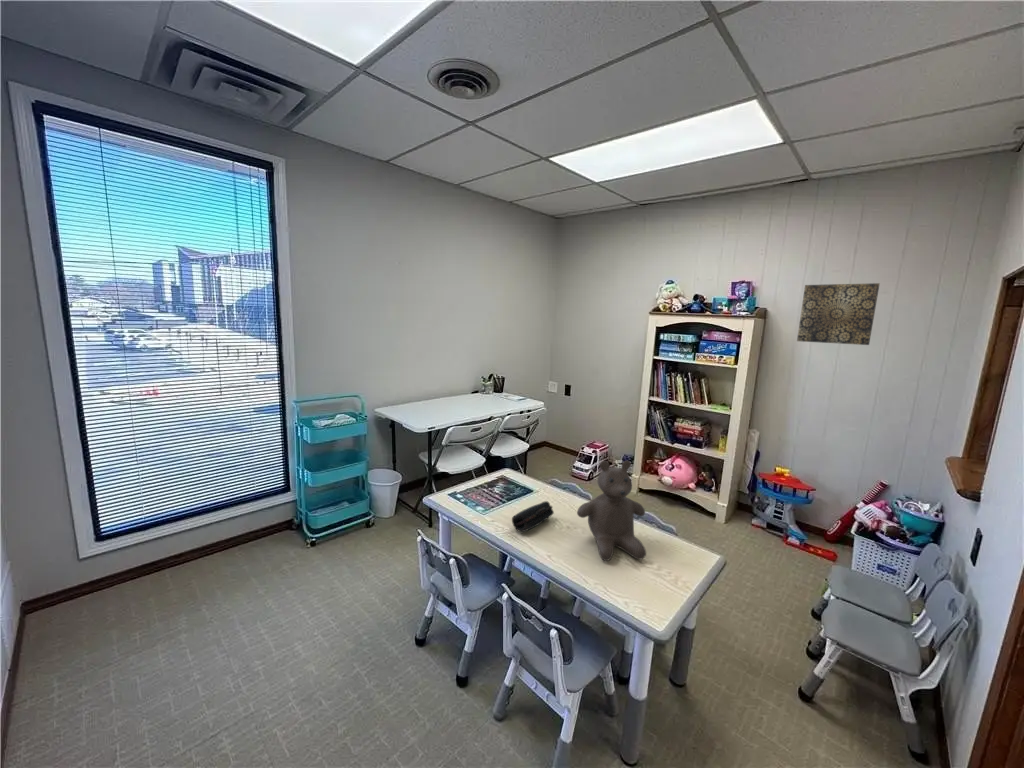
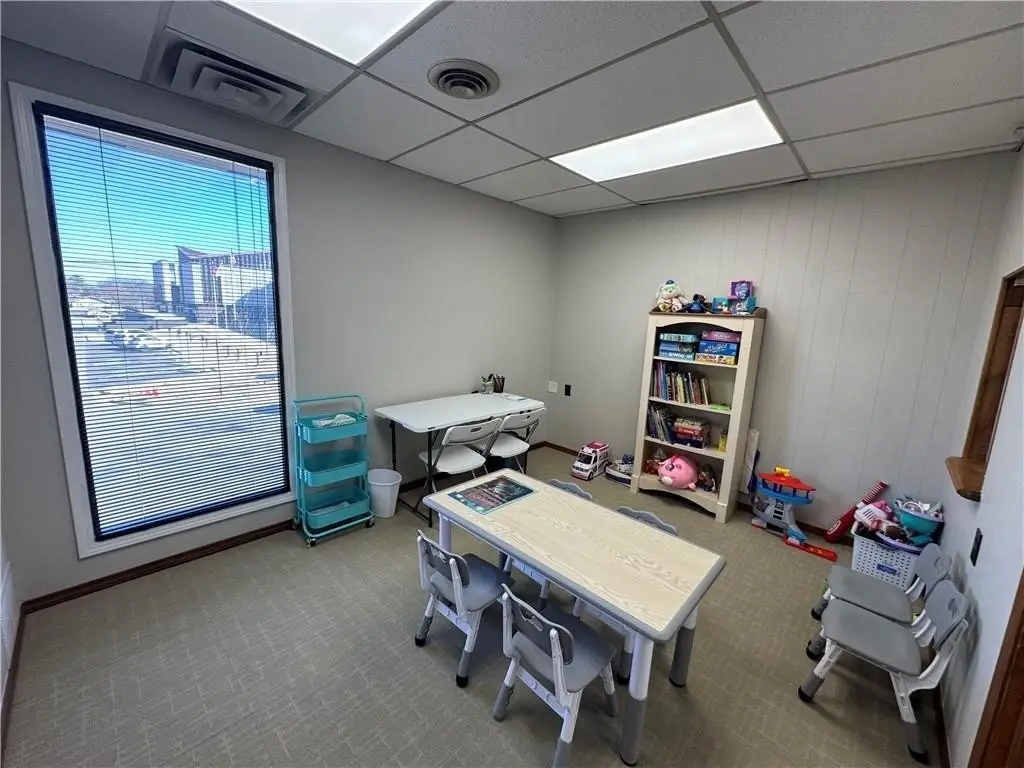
- teddy bear (616, 506)
- pencil case (533, 515)
- wall art (836, 314)
